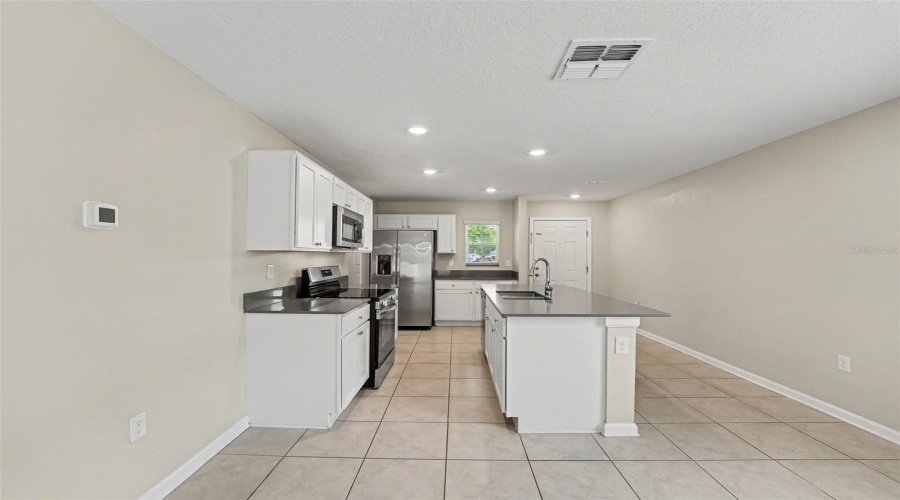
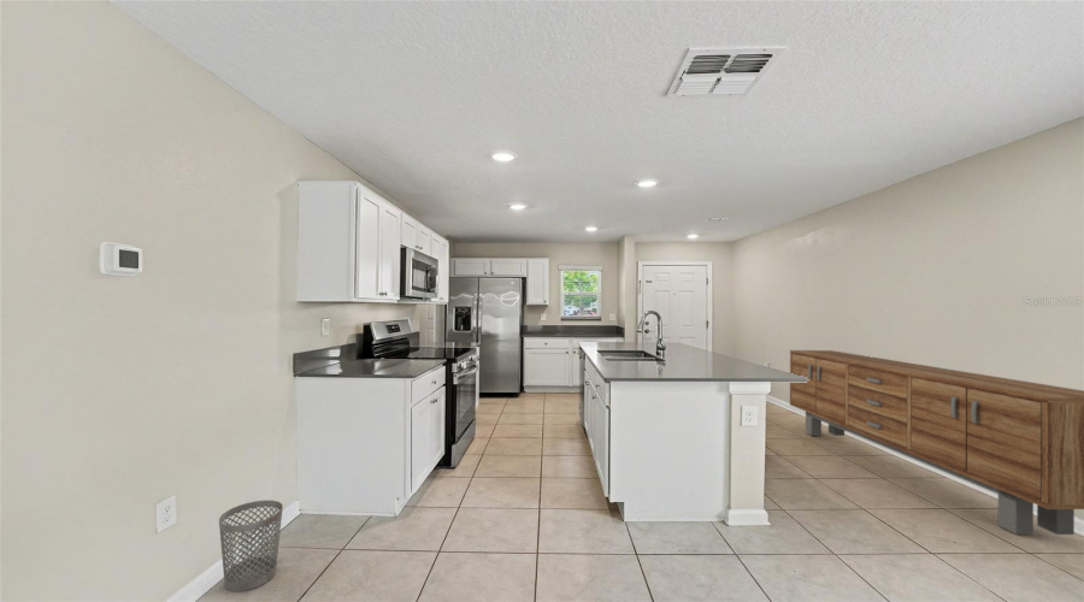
+ wastebasket (251, 544)
+ sideboard (900, 417)
